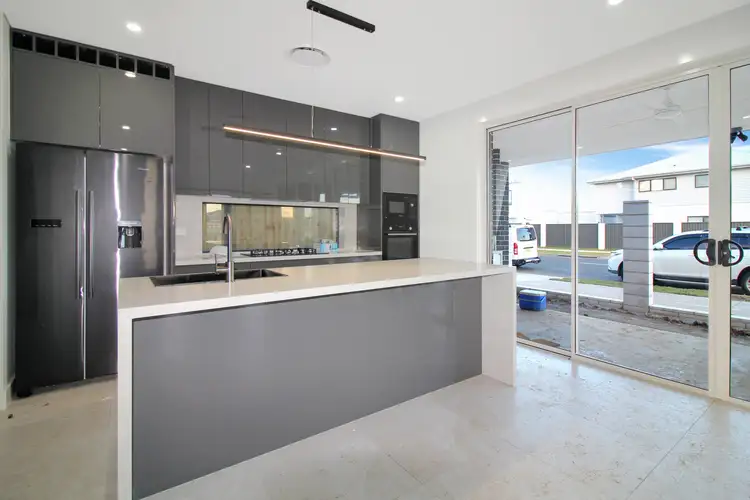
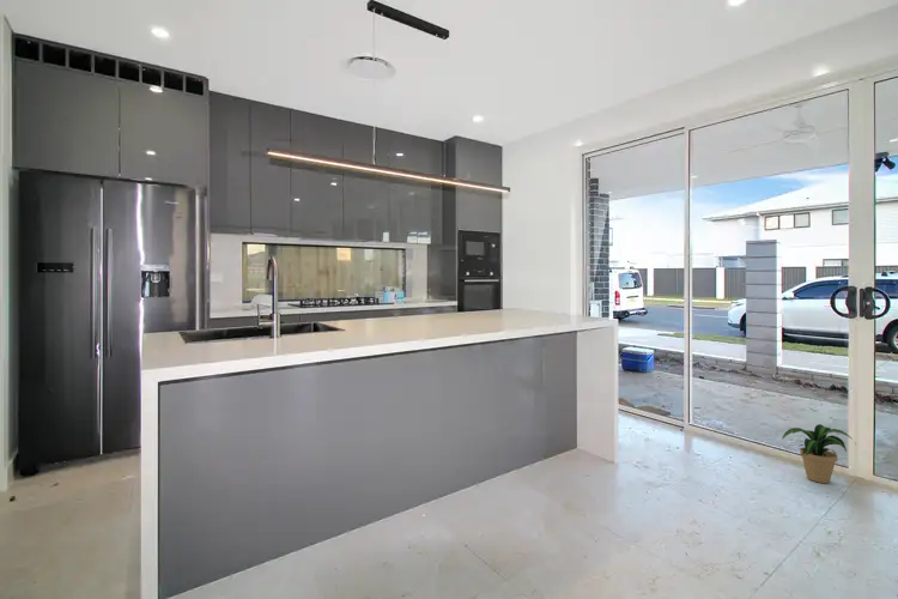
+ potted plant (818, 453)
